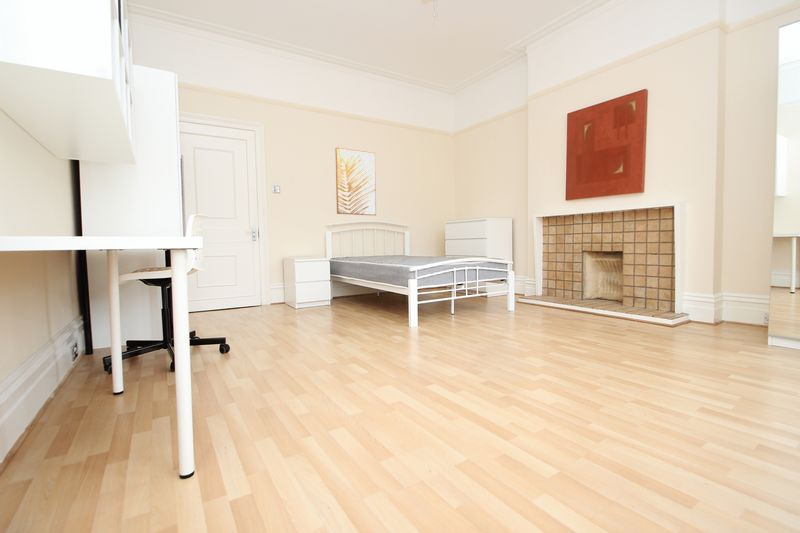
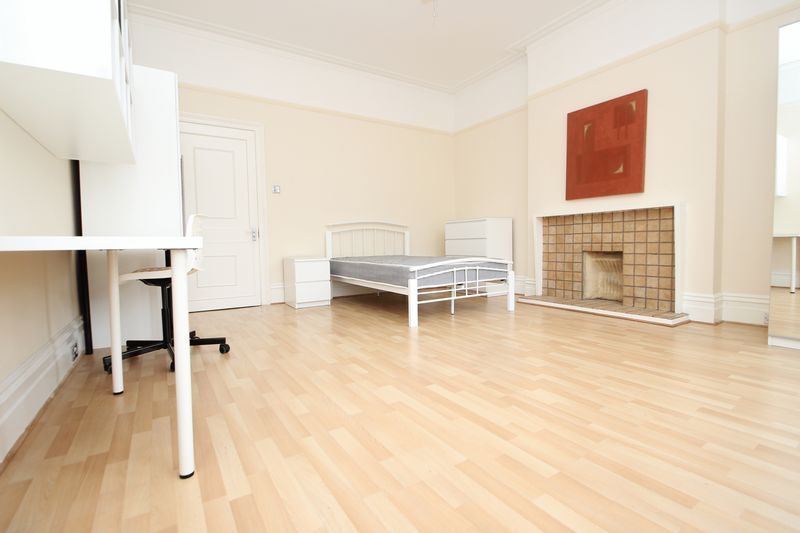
- wall art (356, 182)
